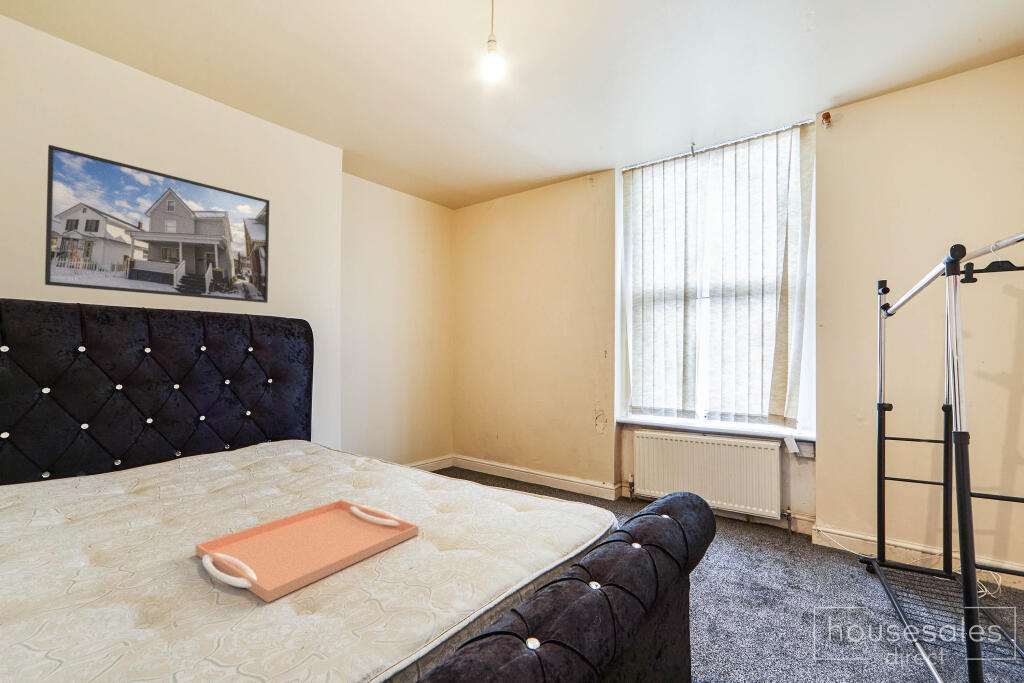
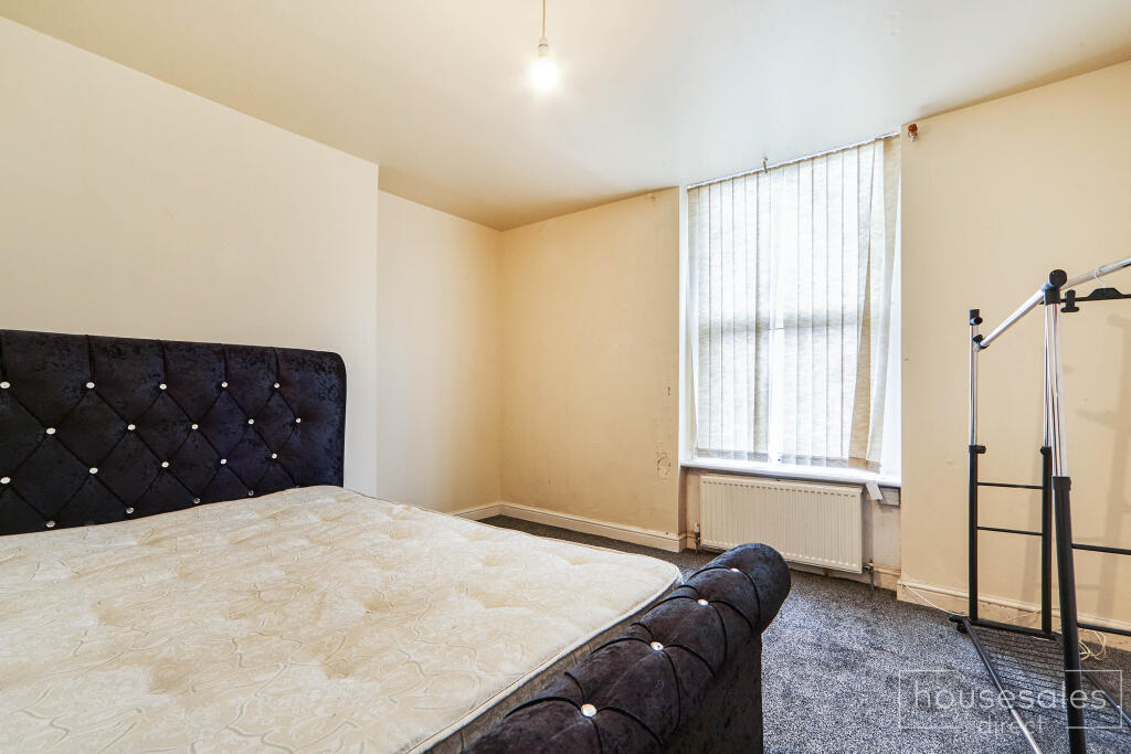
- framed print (174, 236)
- serving tray (313, 539)
